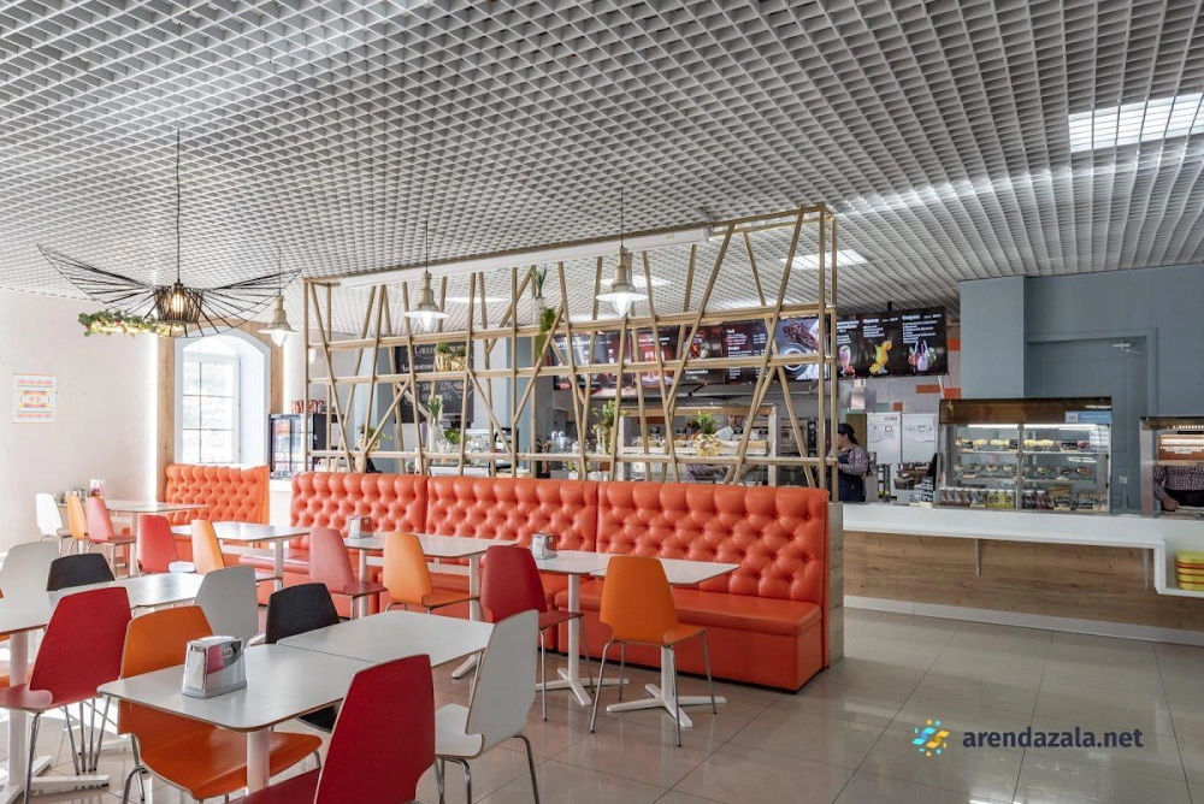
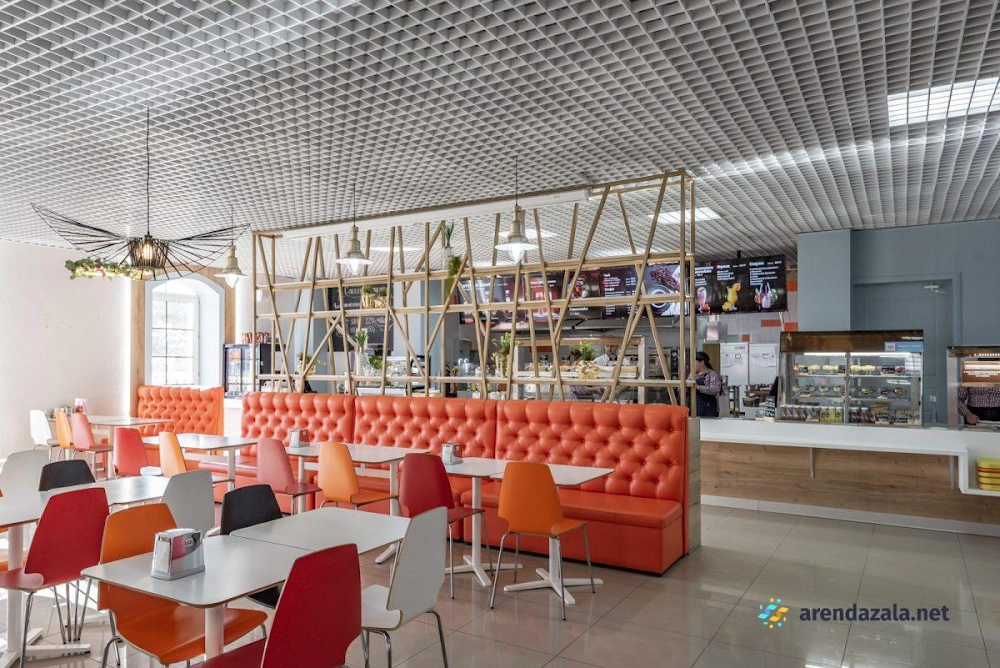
- wall art (35, 398)
